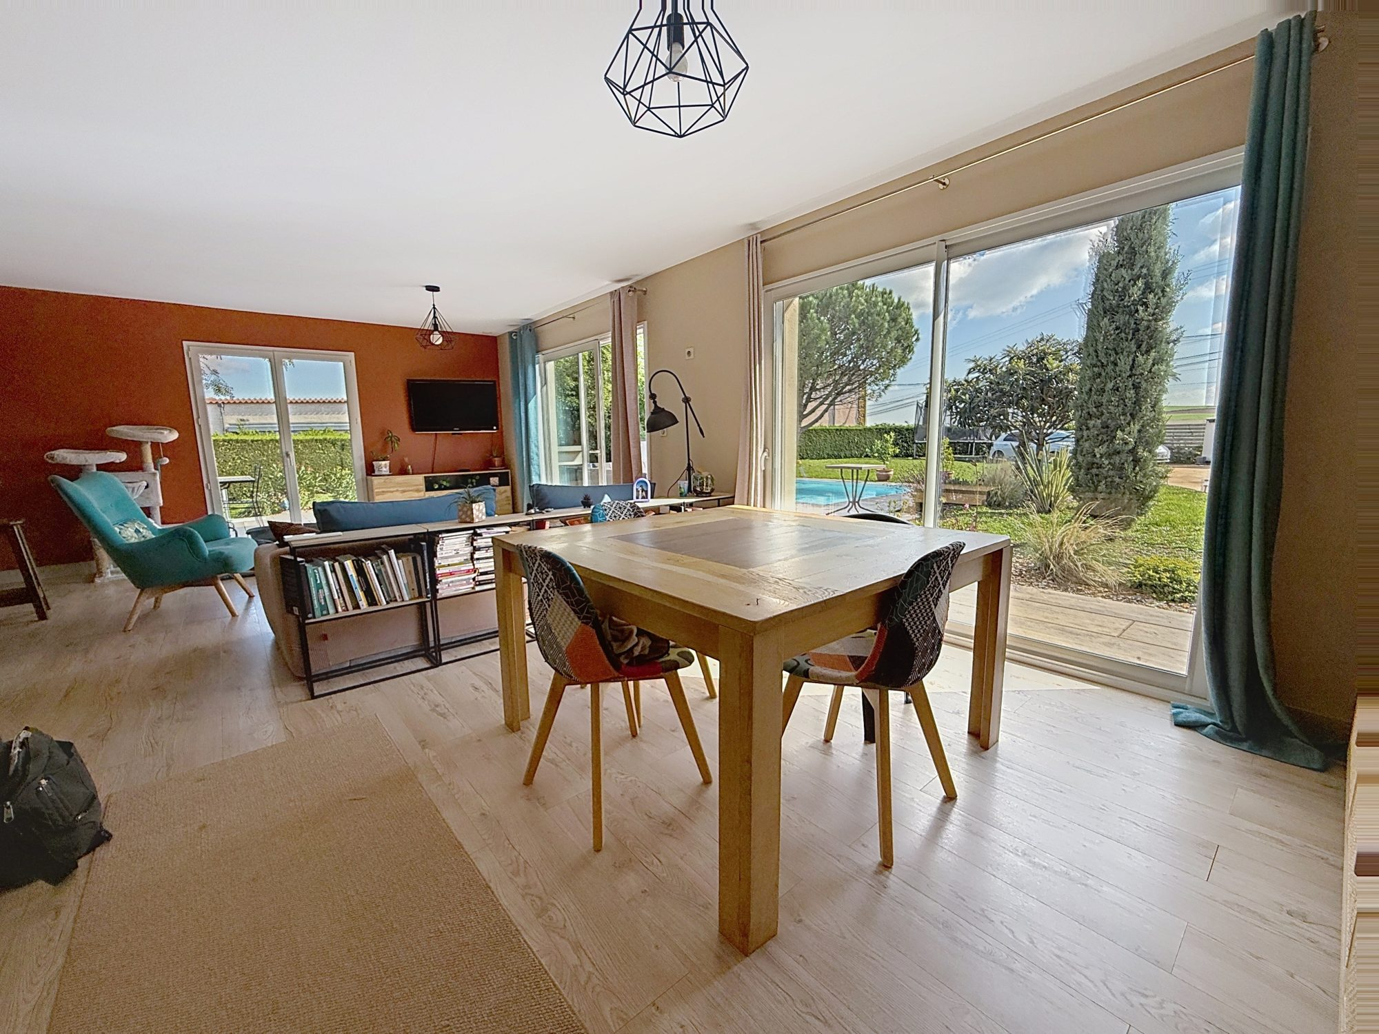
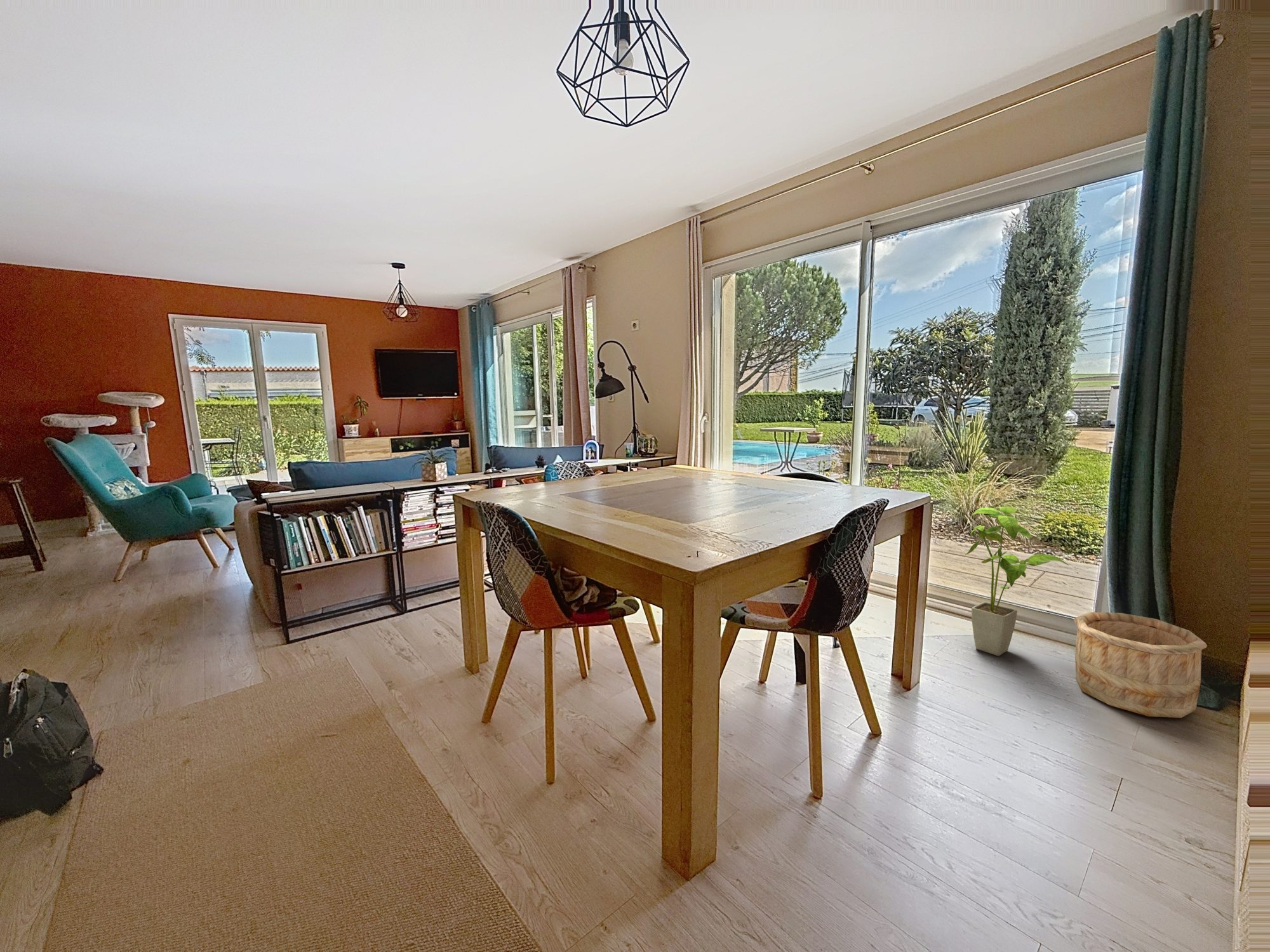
+ house plant (1006, 583)
+ wooden bucket (1133, 661)
